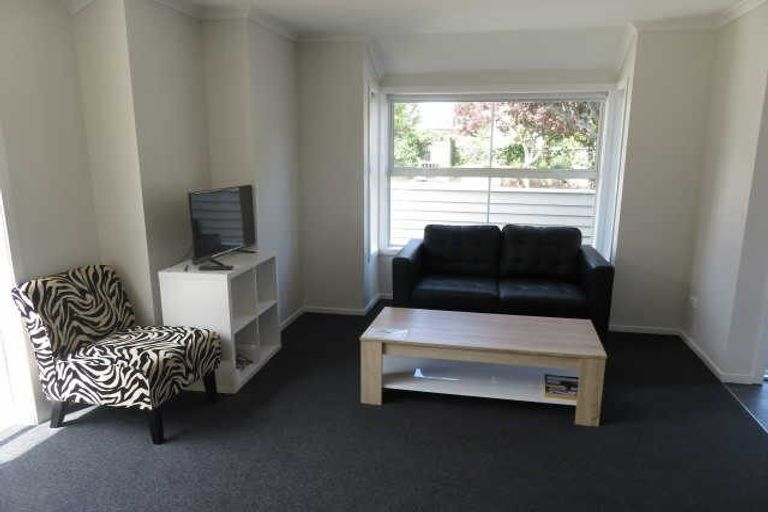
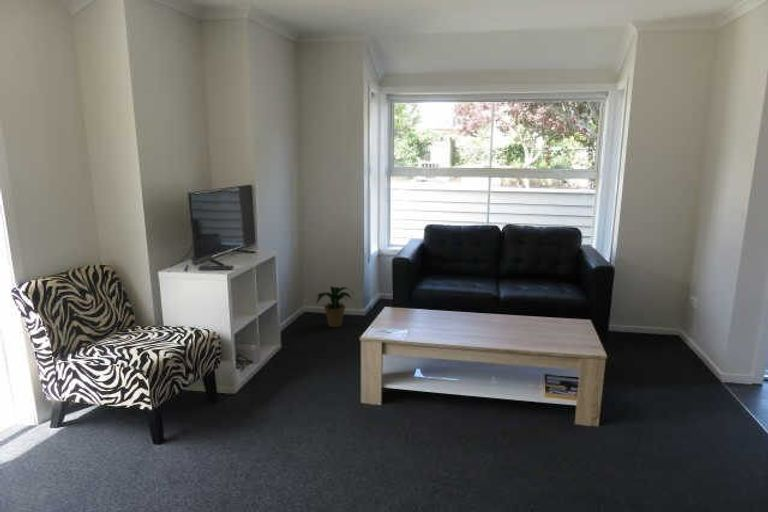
+ potted plant (335, 307)
